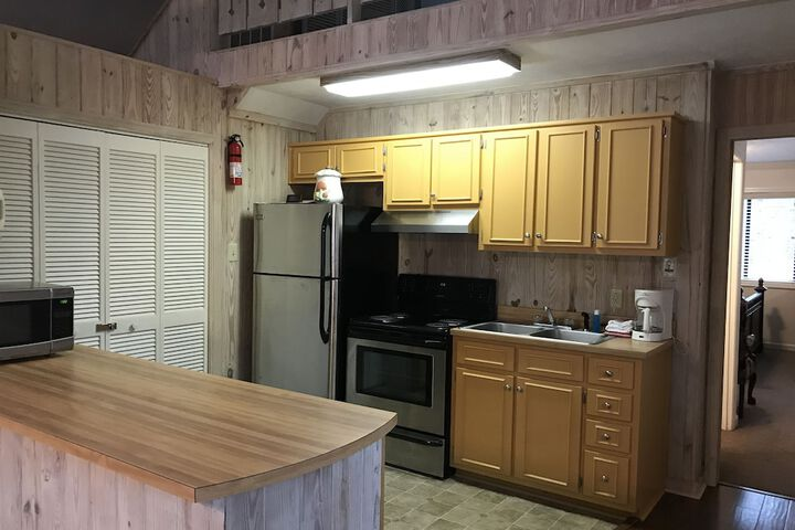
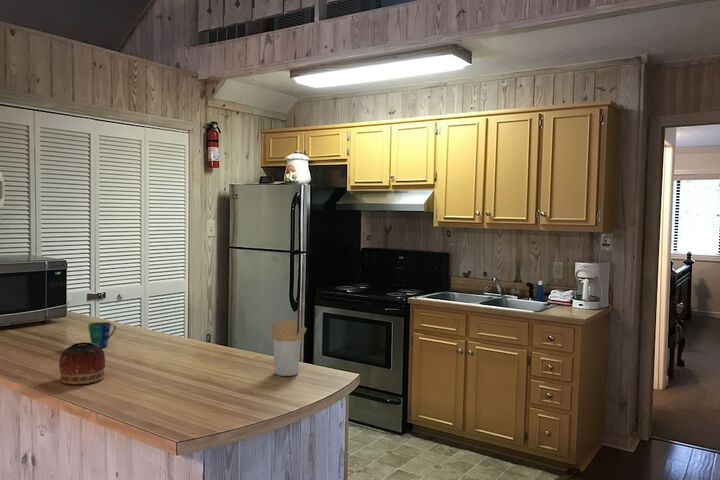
+ bowl (82, 361)
+ cup (102, 334)
+ utensil holder (287, 345)
